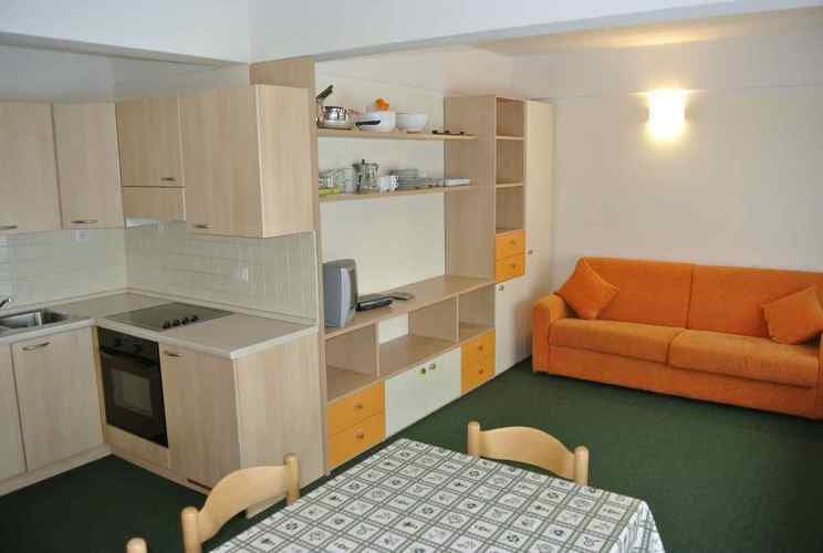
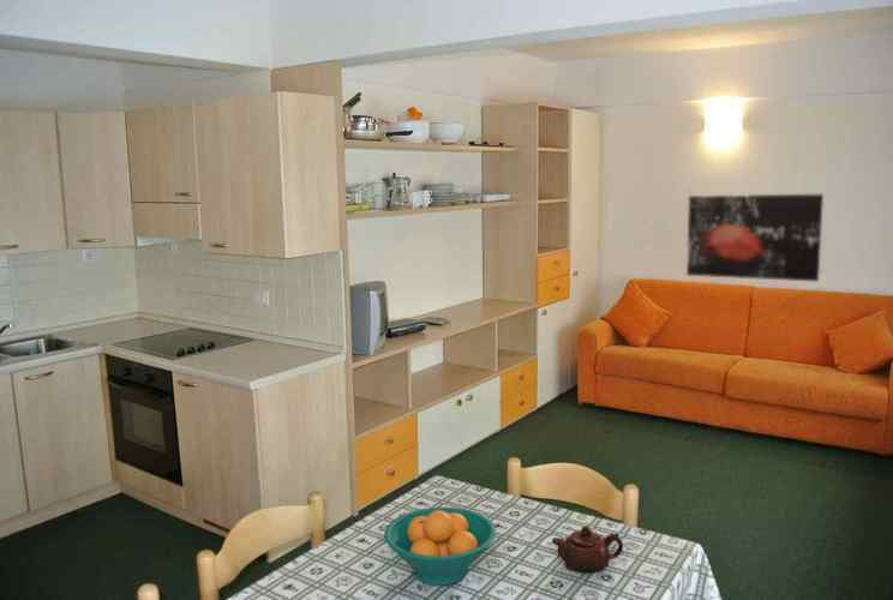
+ teapot (587, 545)
+ wall art (750, 236)
+ fruit bowl (439, 541)
